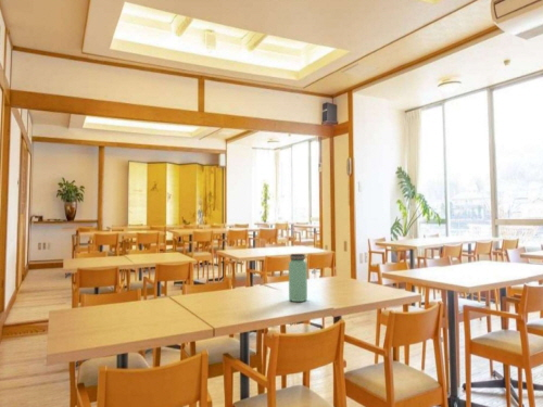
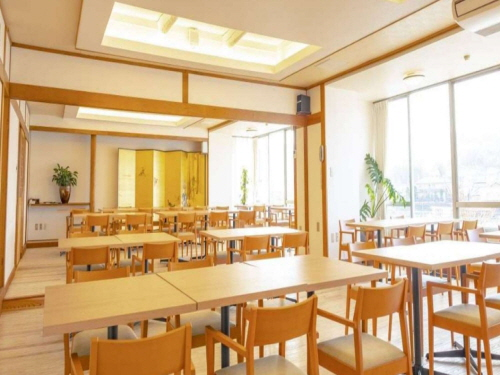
- bottle (298, 277)
